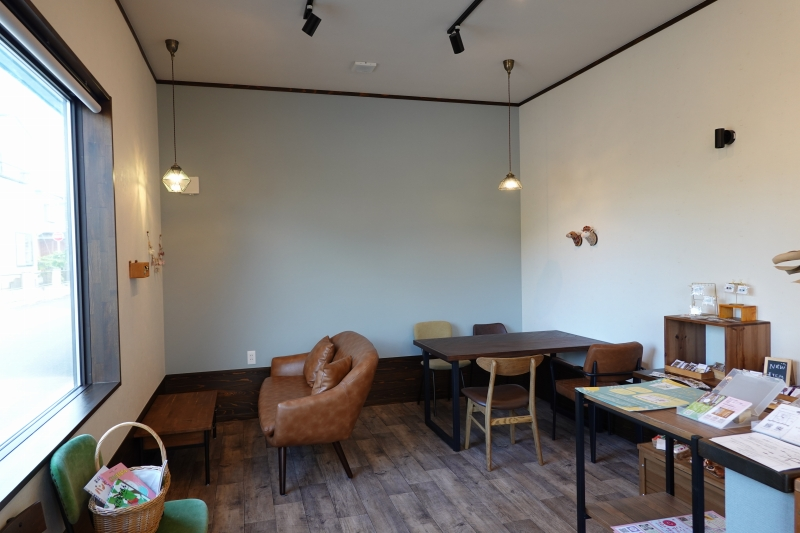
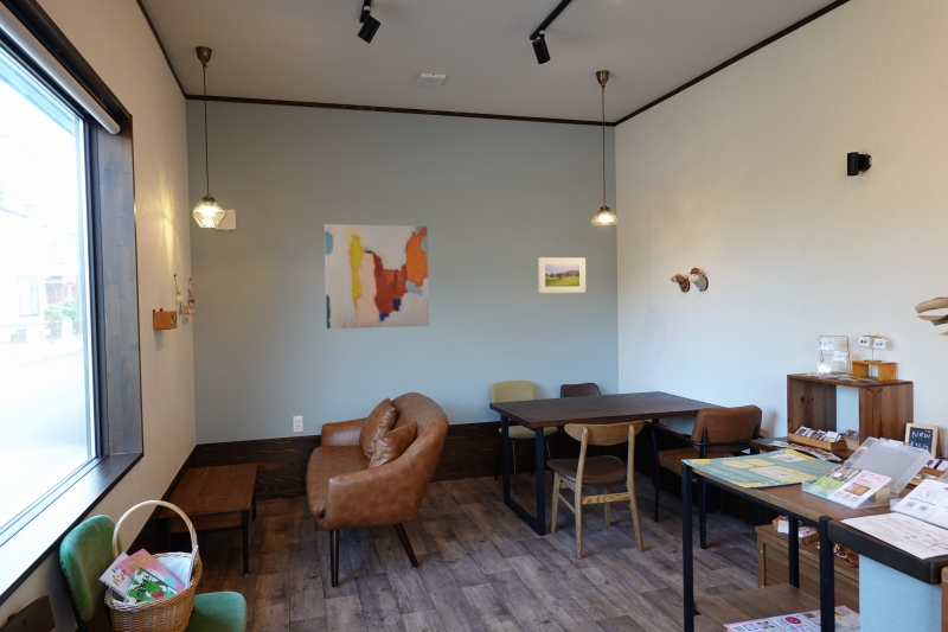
+ wall art (377, 276)
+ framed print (562, 275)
